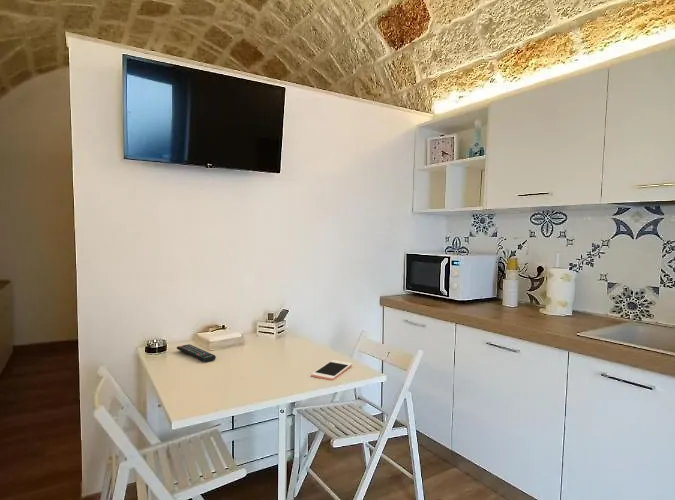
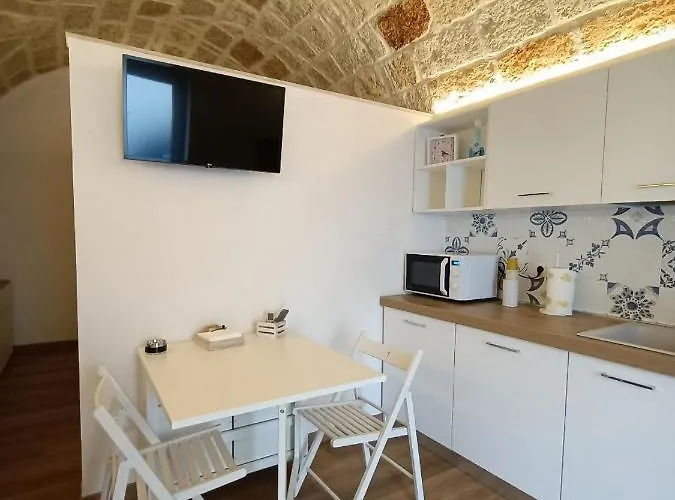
- cell phone (332, 369)
- remote control (195, 352)
